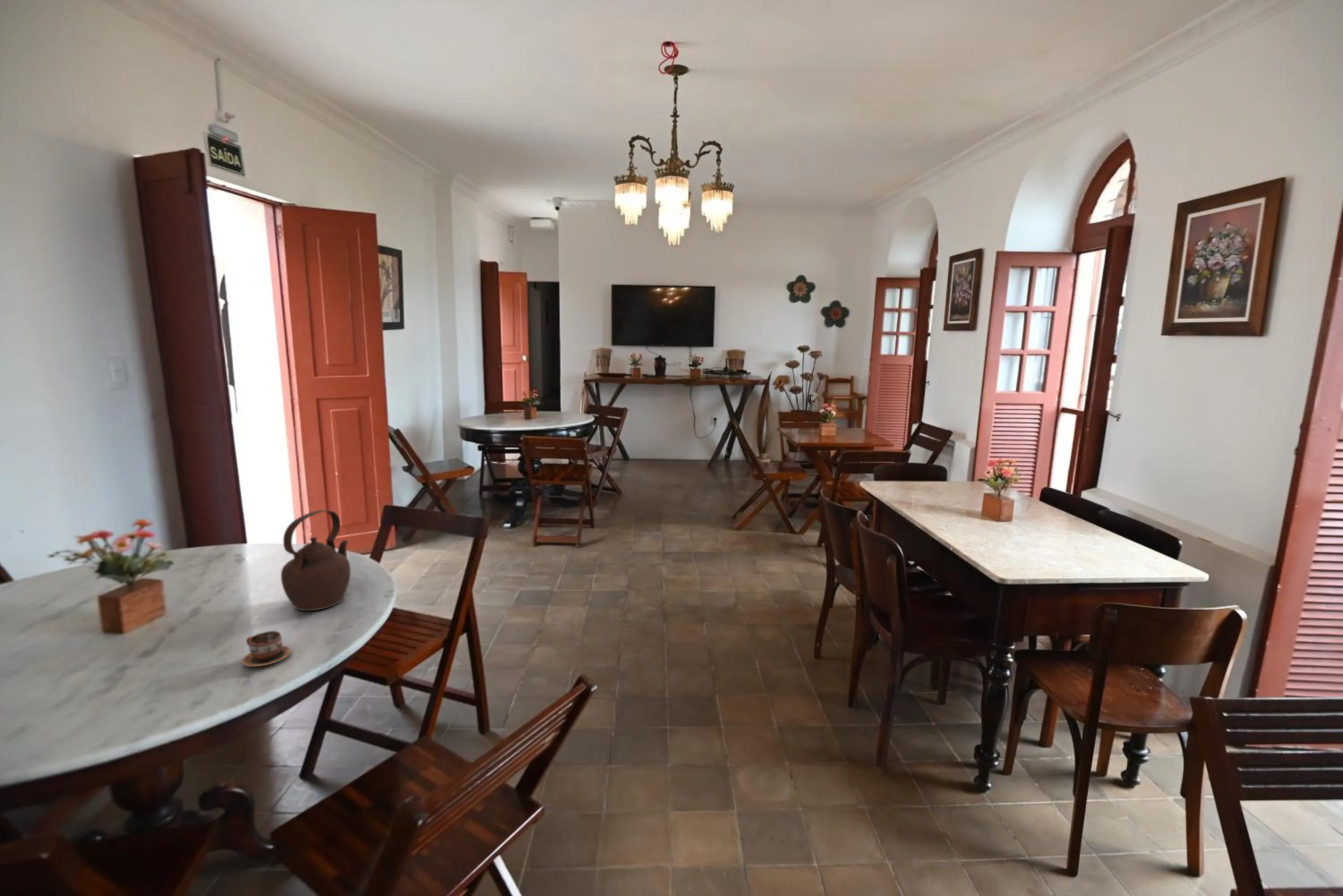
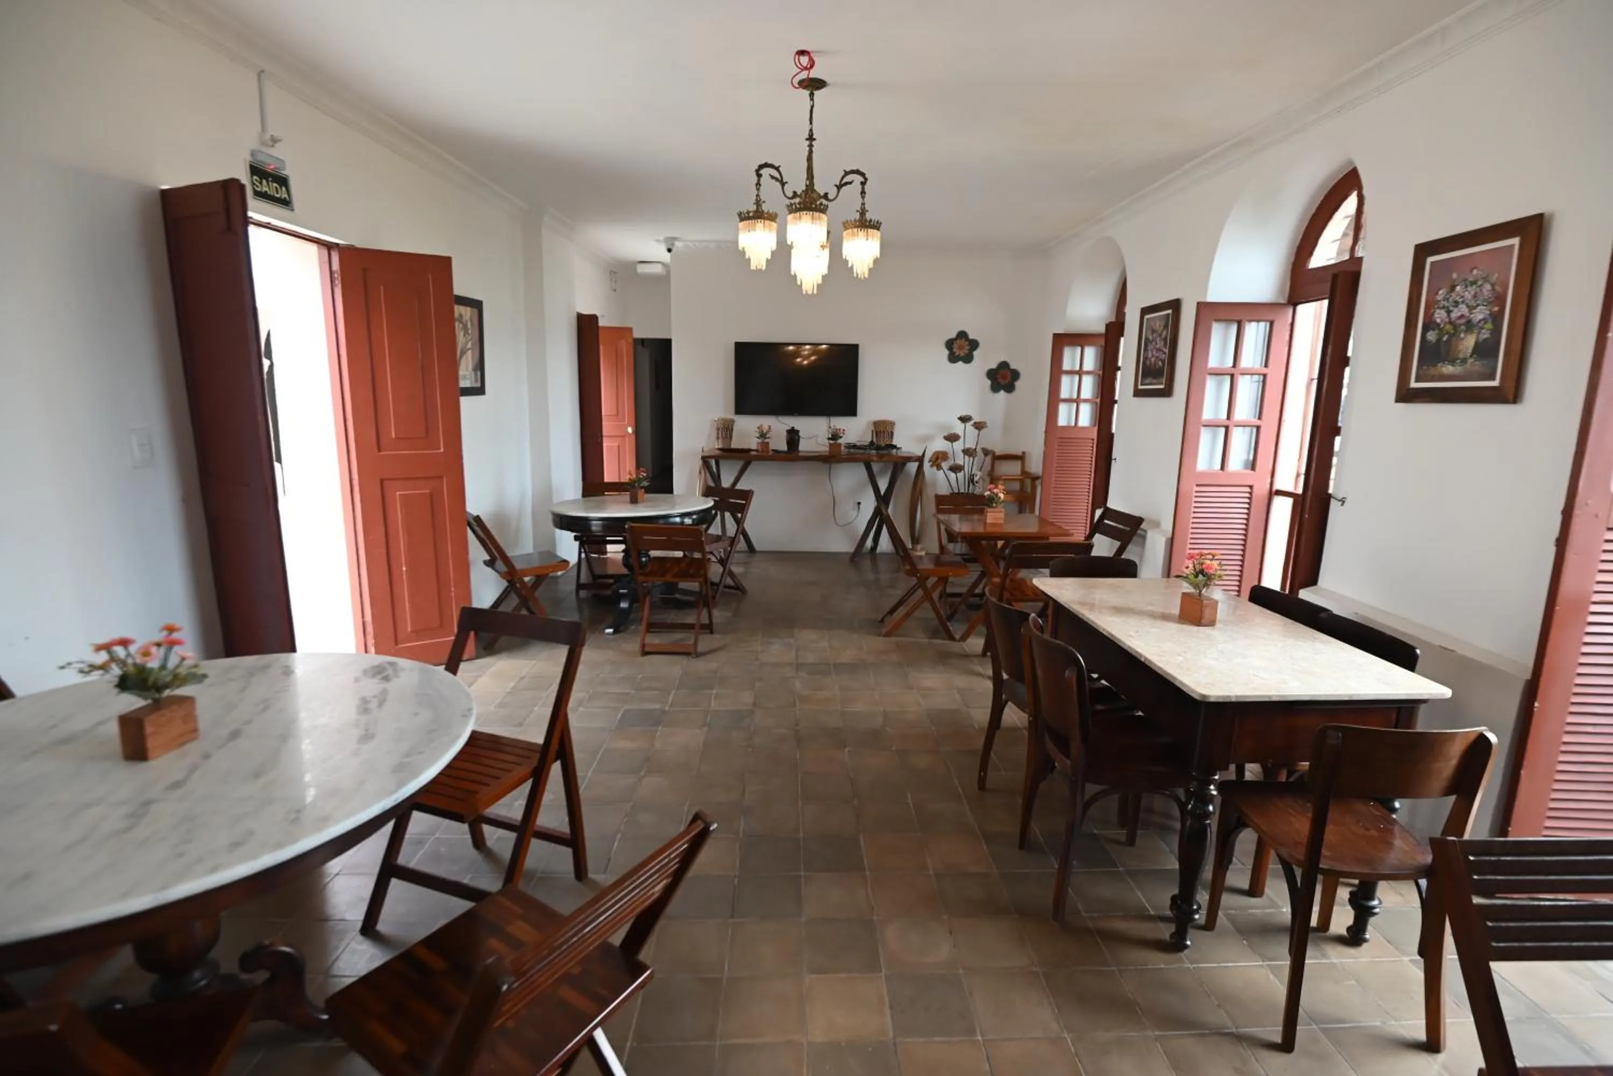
- teapot (321, 555)
- cup (265, 647)
